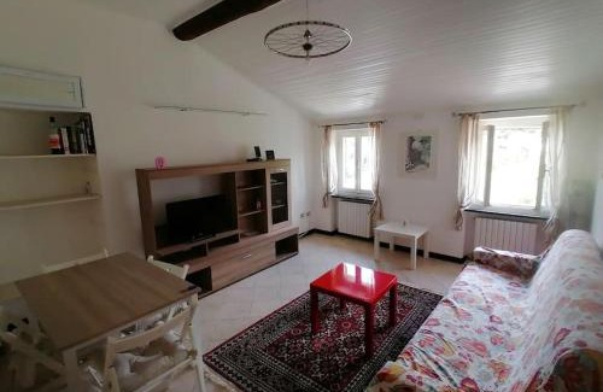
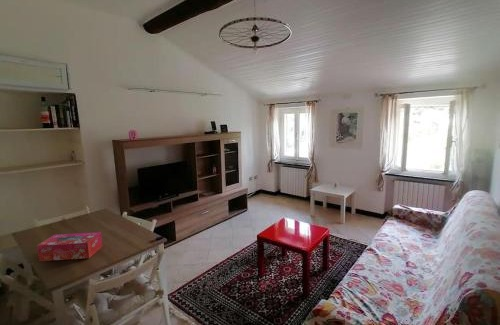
+ tissue box (71, 245)
